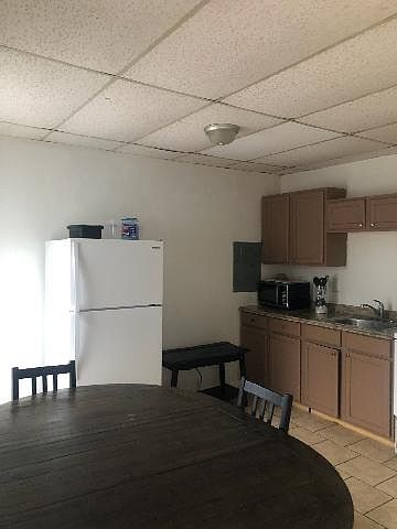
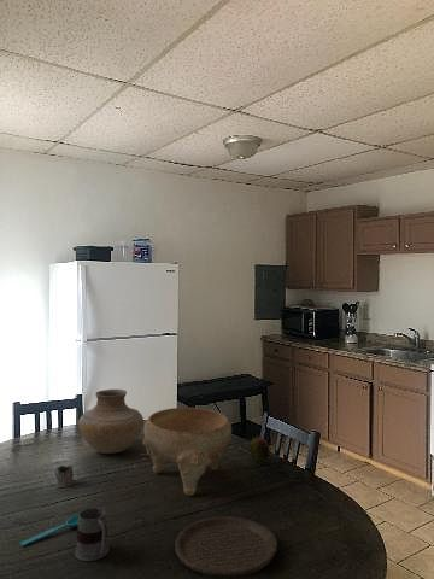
+ decorative bowl (184, 449)
+ vase (111, 421)
+ spoon (55, 528)
+ fruit (259, 450)
+ mug (94, 534)
+ plate (225, 544)
+ tea glass holder (63, 472)
